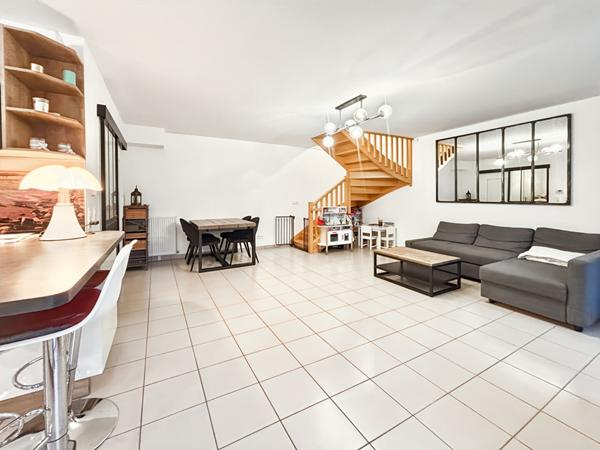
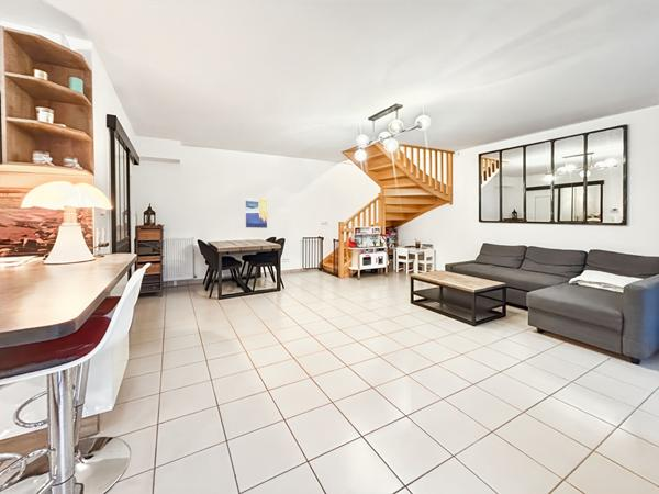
+ wall art (256, 213)
